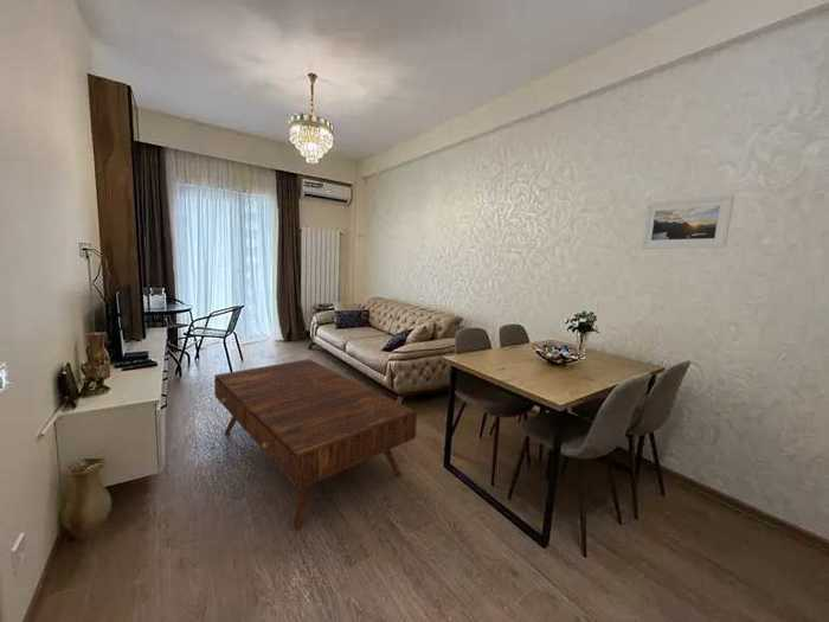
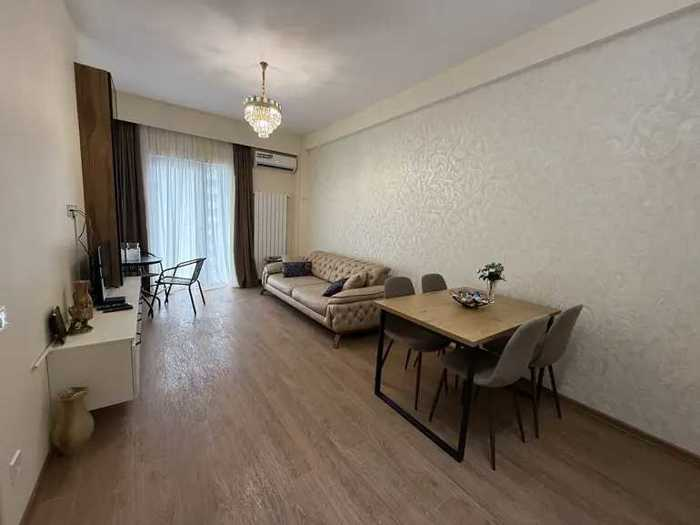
- coffee table (302, 423)
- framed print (683, 224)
